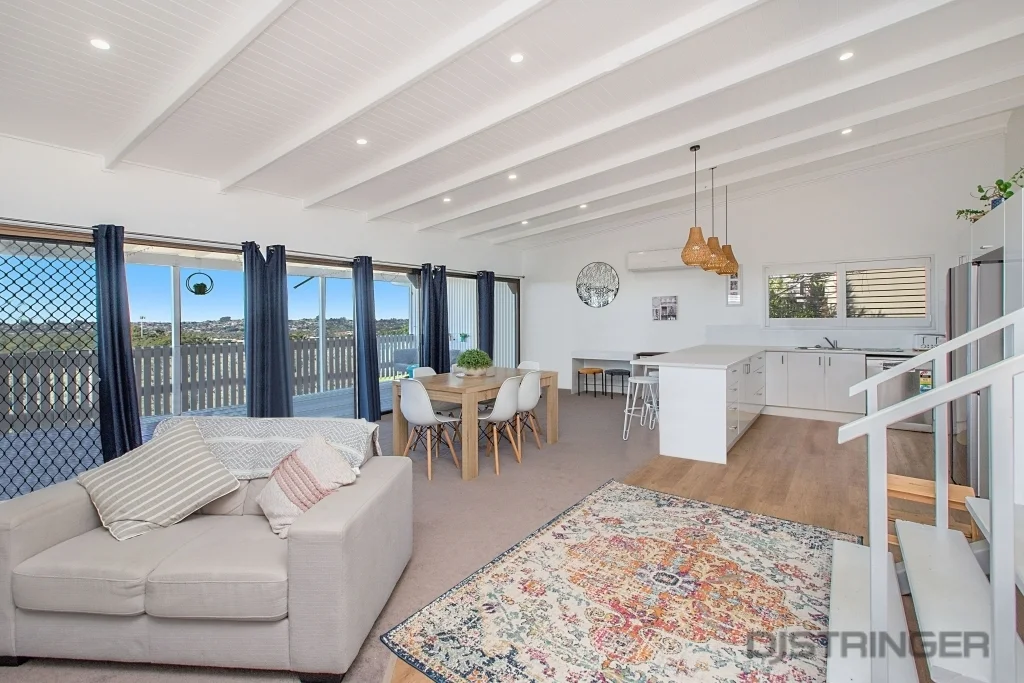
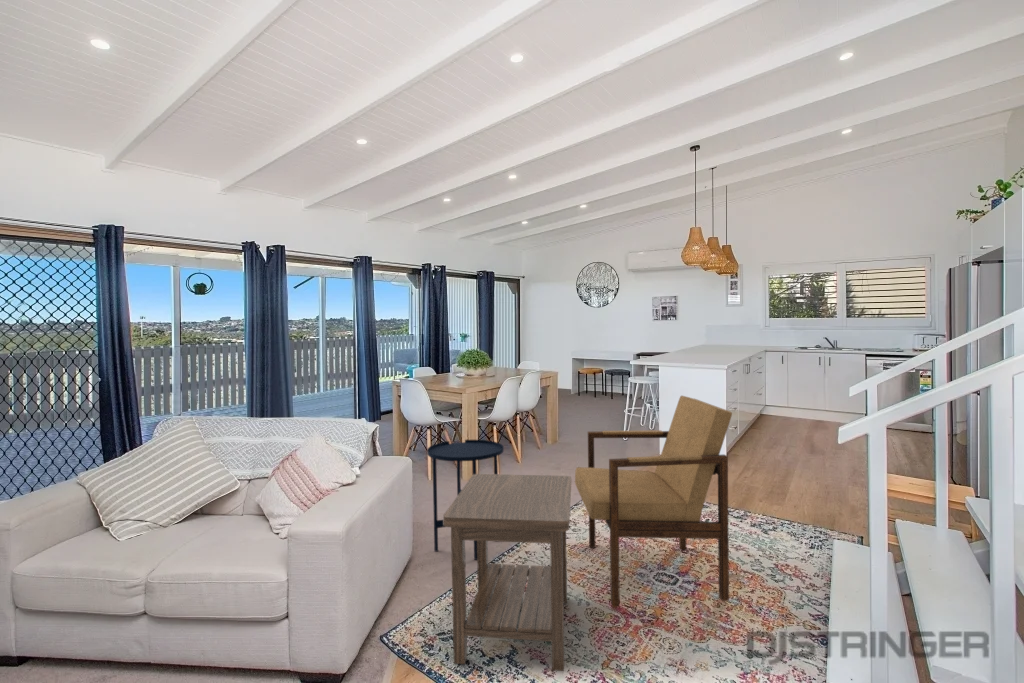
+ side table (460, 491)
+ armchair (646, 487)
+ side table (514, 565)
